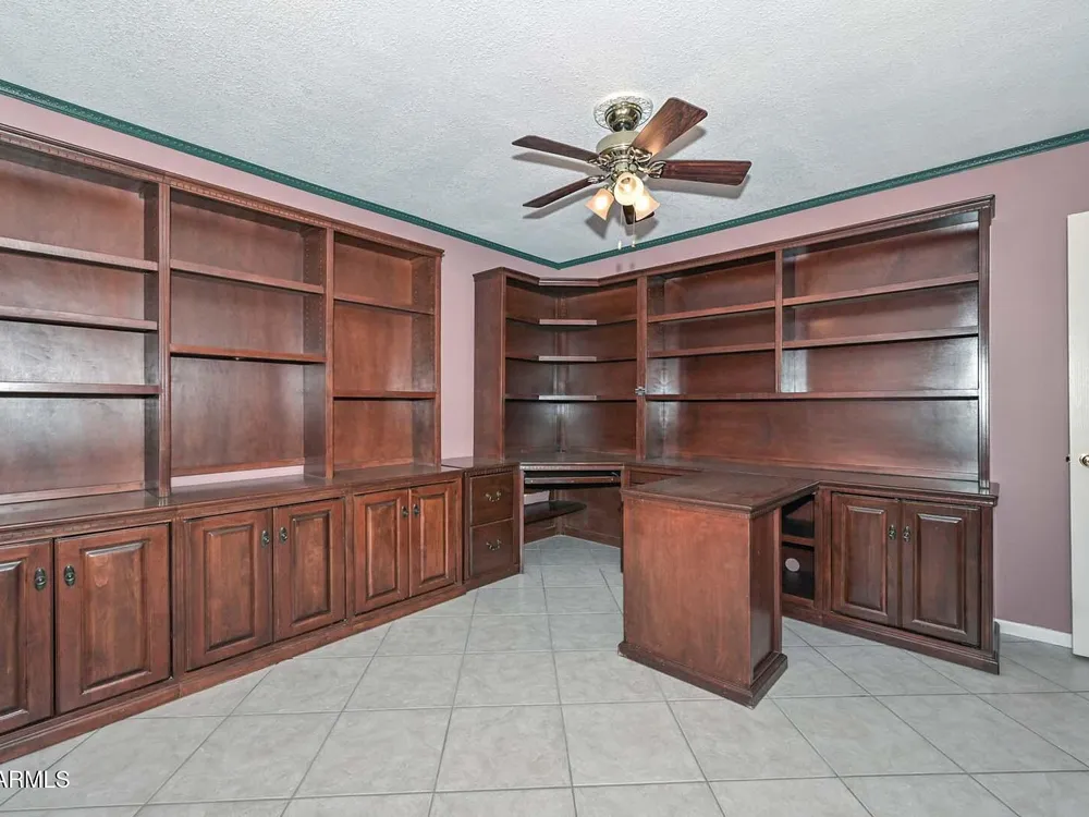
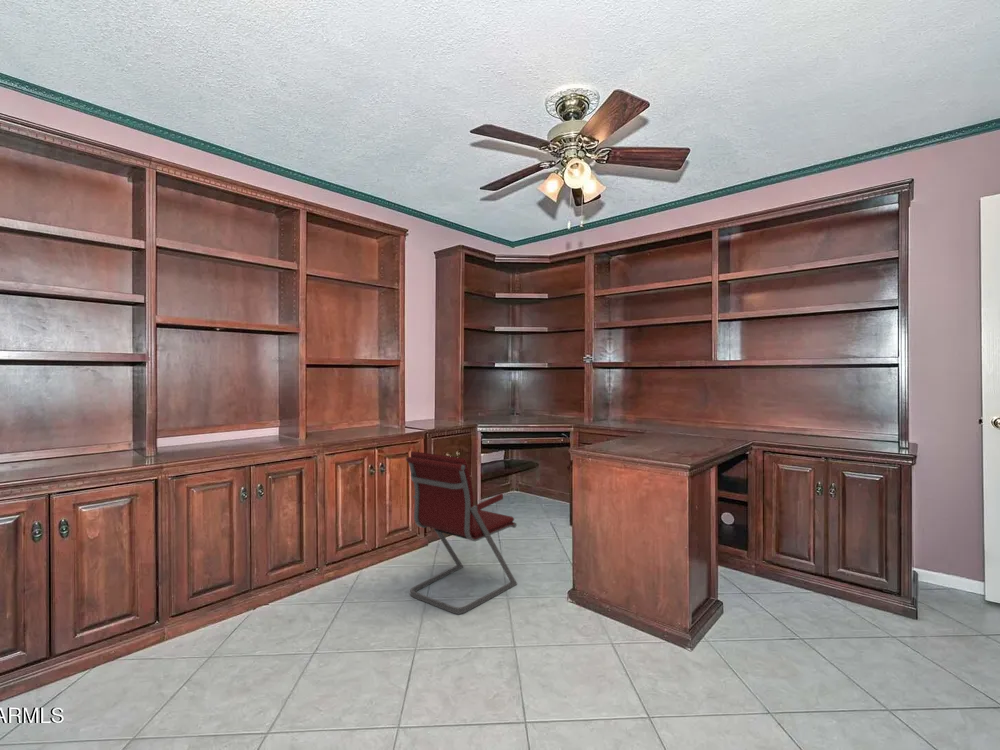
+ office chair (462, 519)
